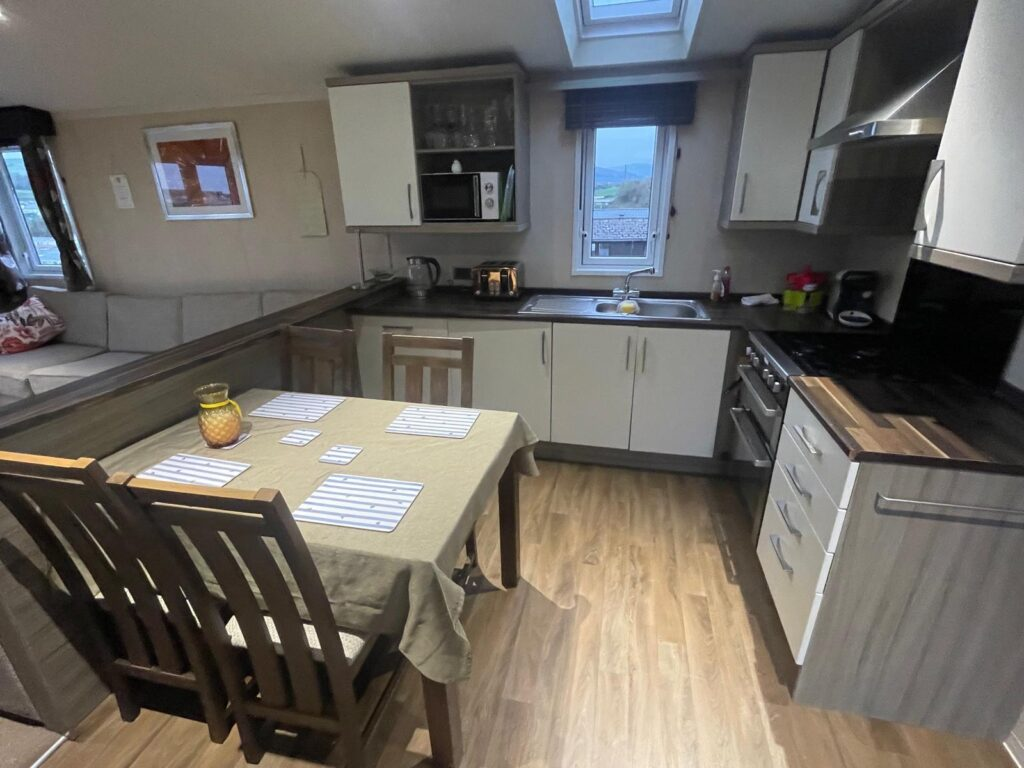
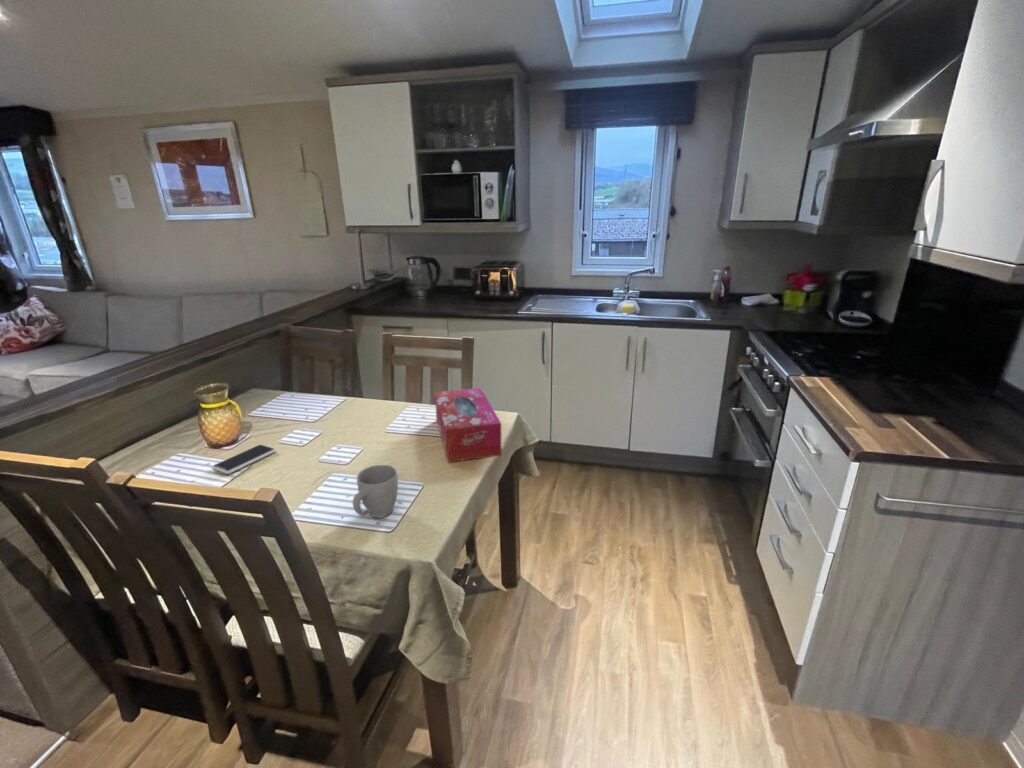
+ tissue box (465, 421)
+ smartphone (245, 458)
+ mug (374, 496)
